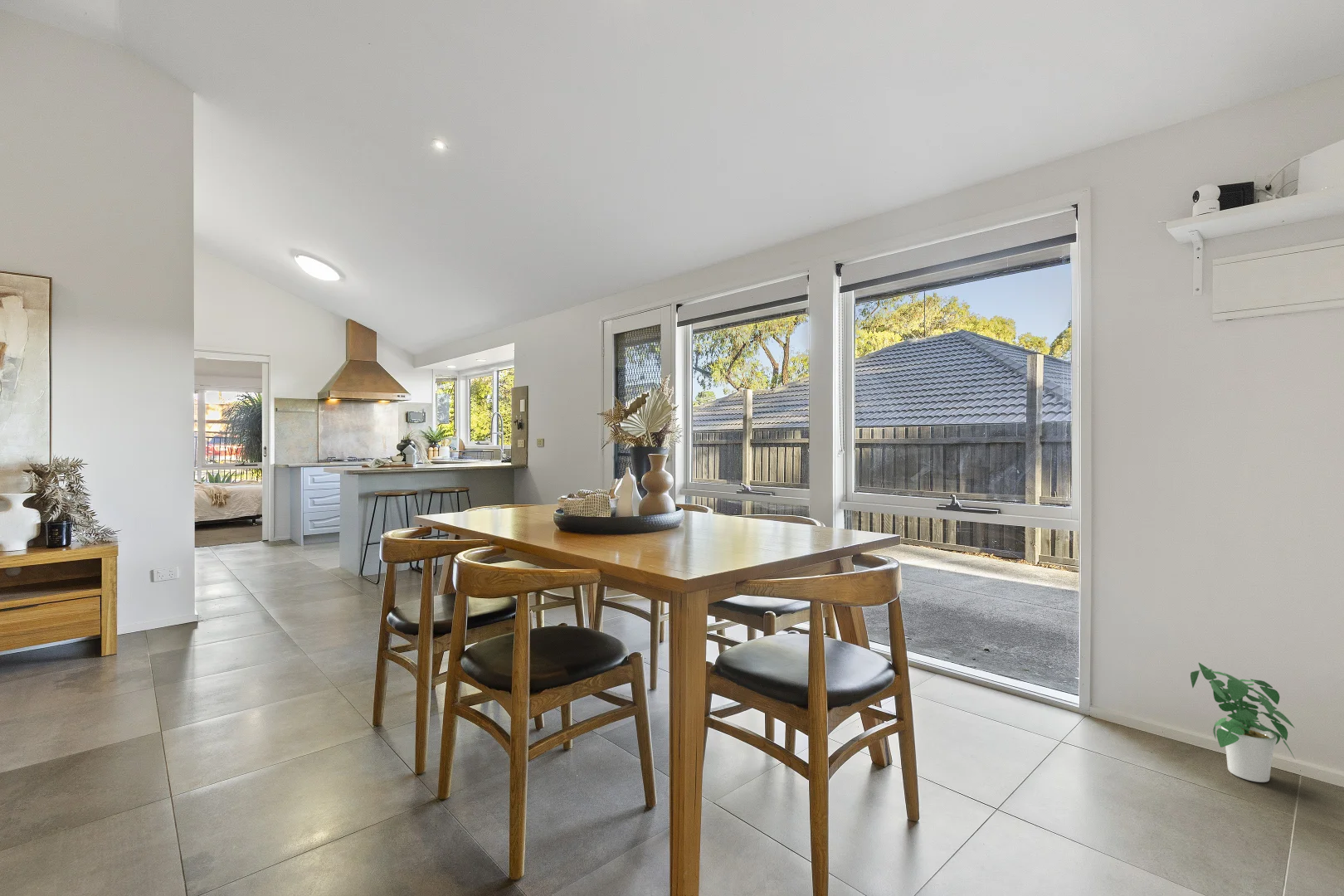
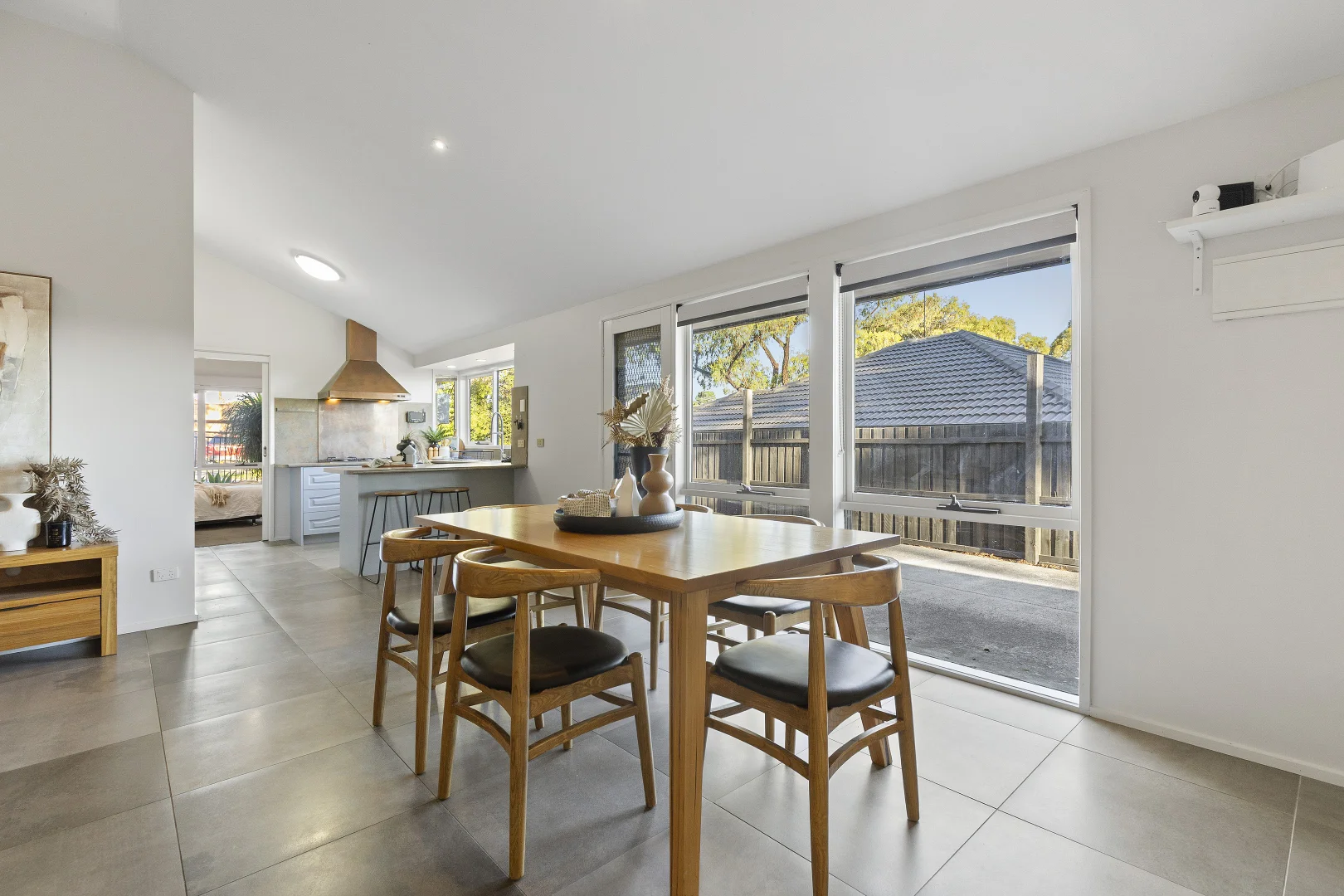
- potted plant (1241, 723)
